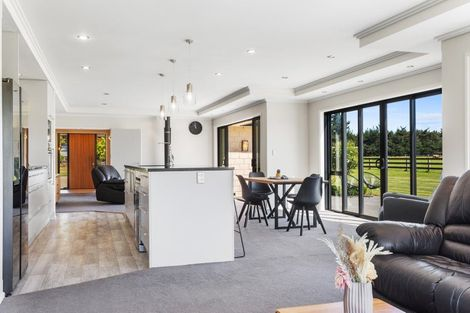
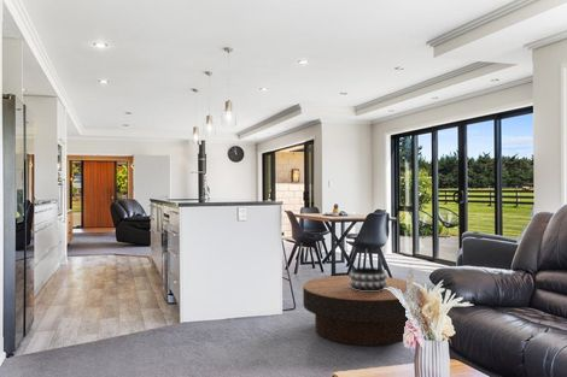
+ coffee table (362, 307)
+ decorative bowl (367, 278)
